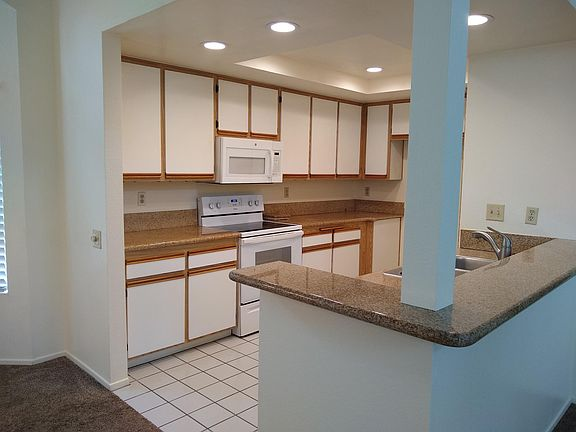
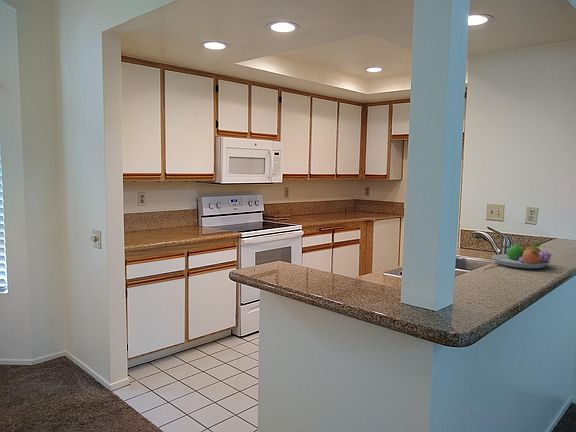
+ fruit bowl (521, 253)
